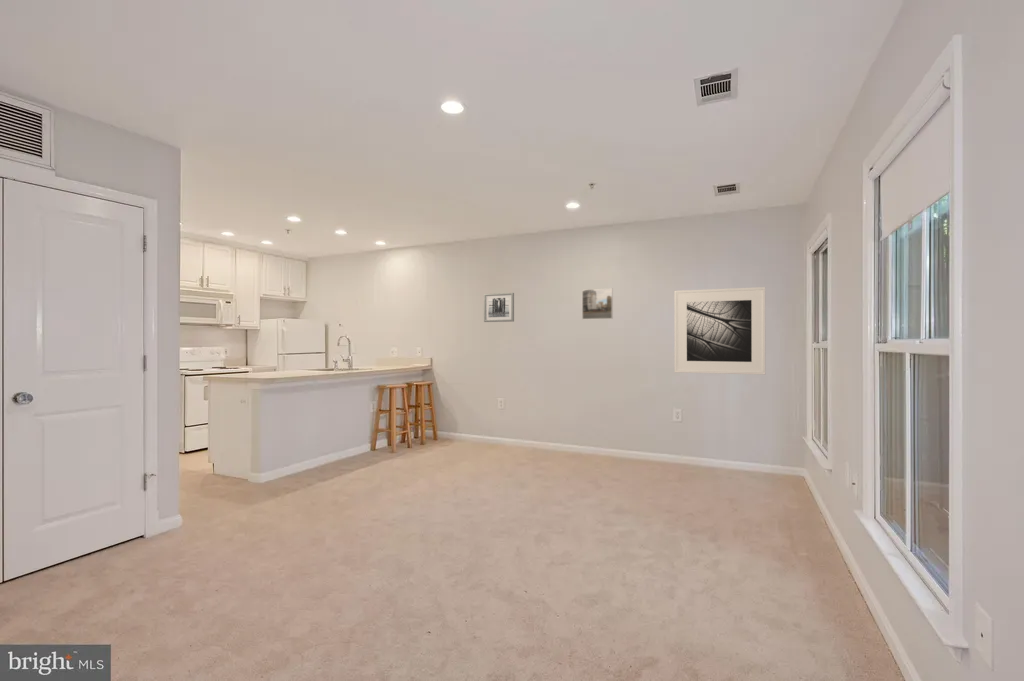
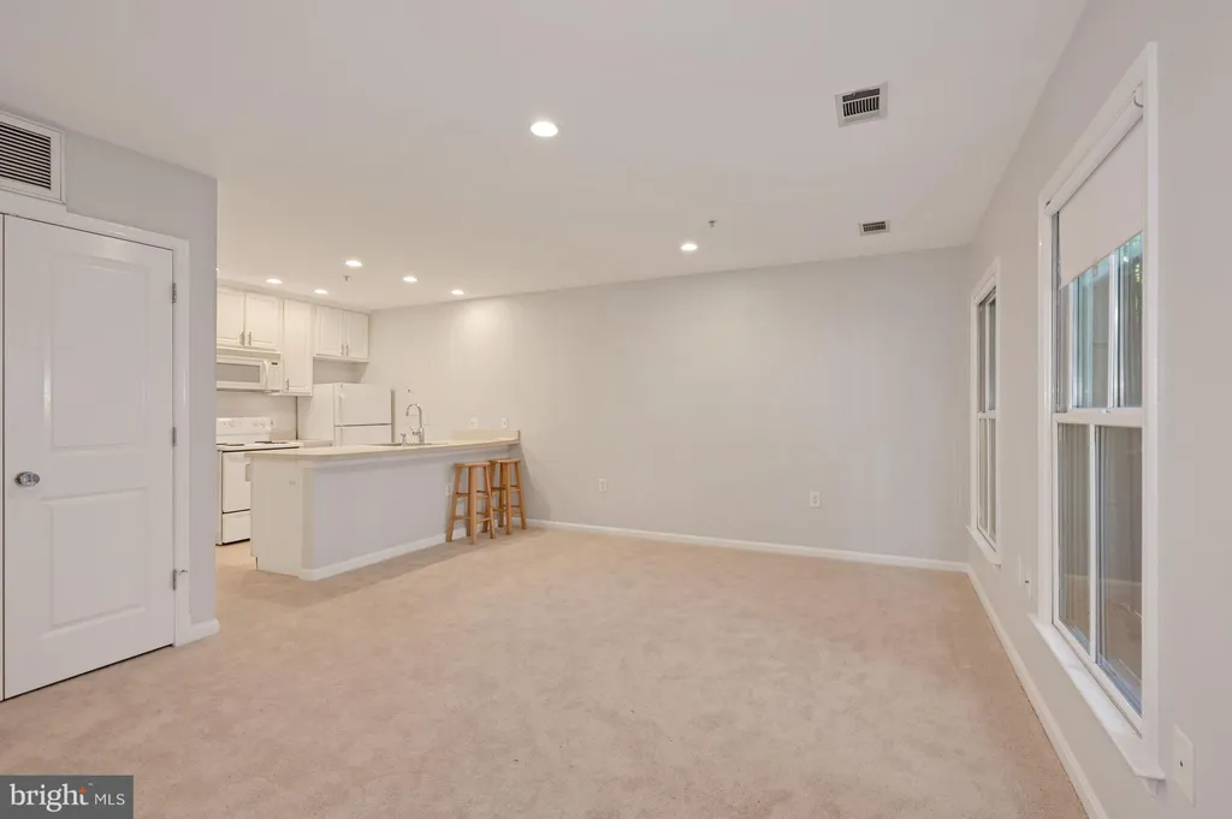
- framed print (718, 331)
- wall art (498, 307)
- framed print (597, 304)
